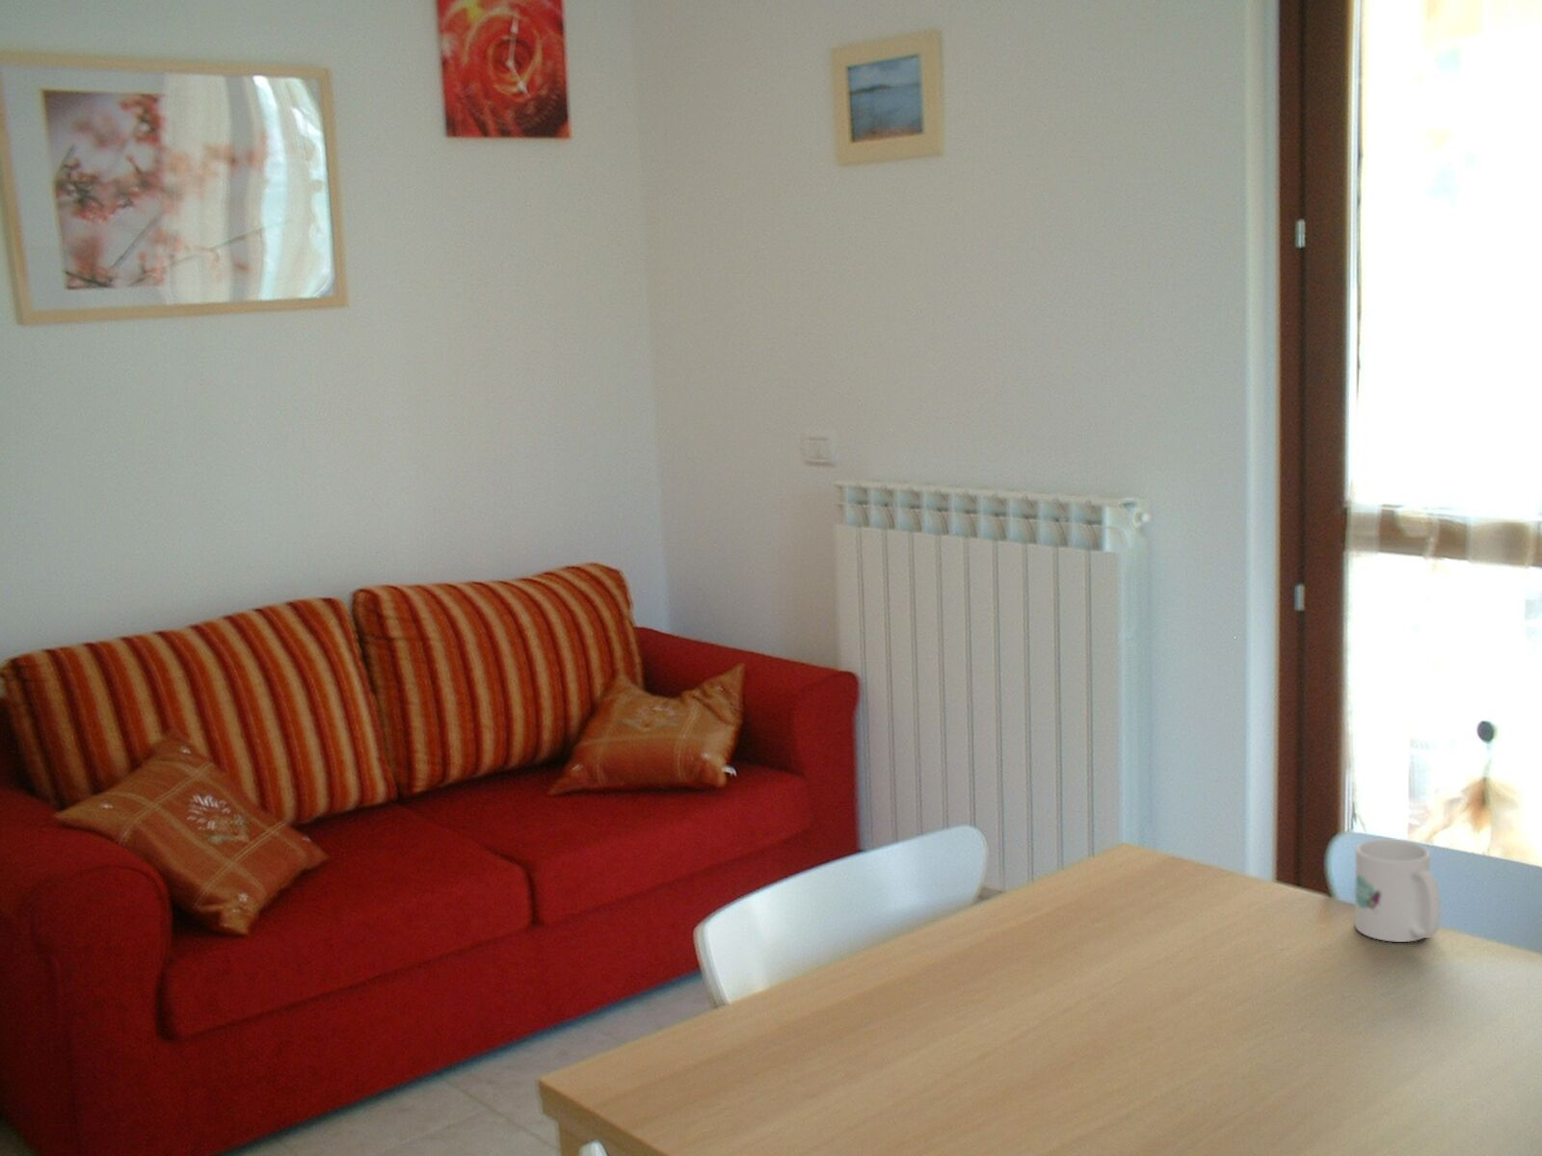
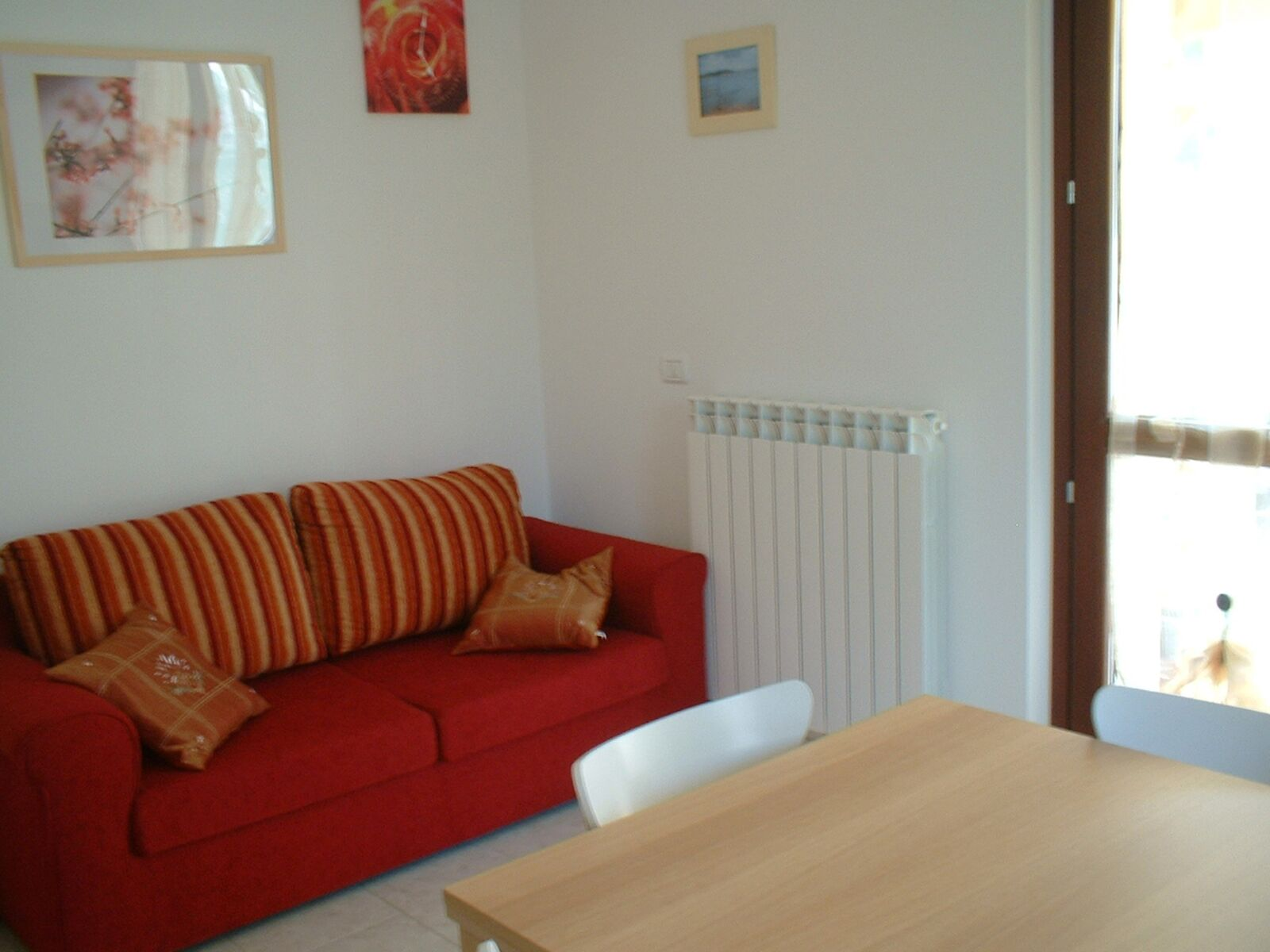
- mug (1402, 894)
